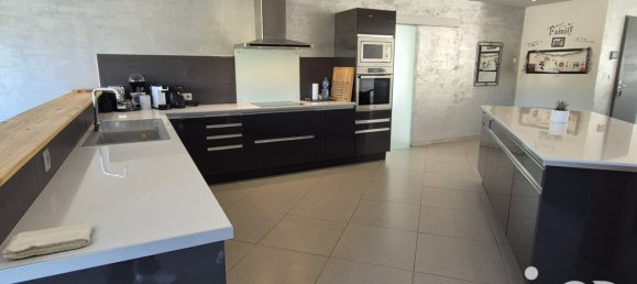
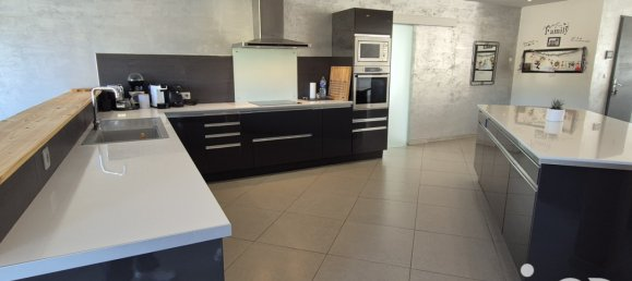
- washcloth (51, 239)
